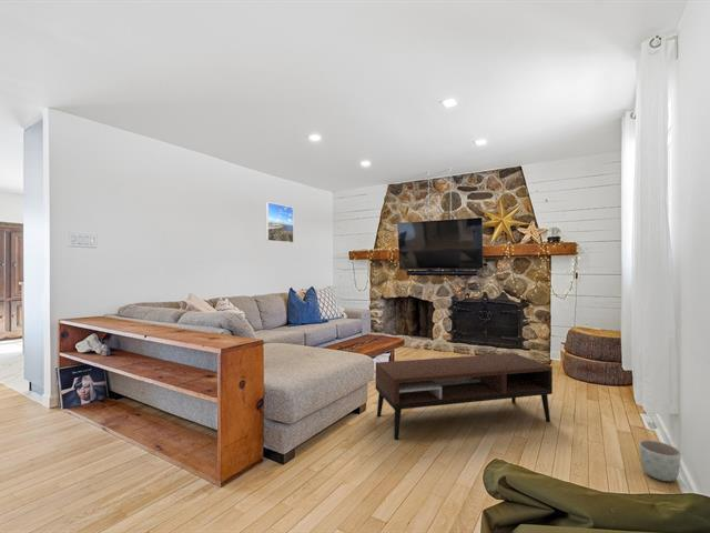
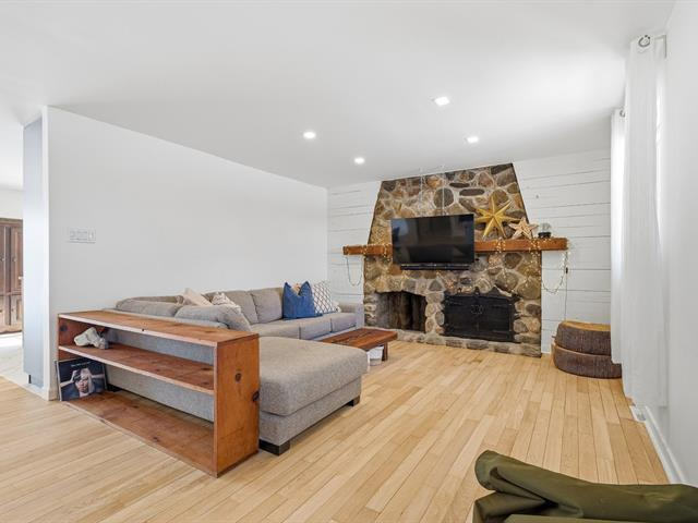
- planter (659, 462)
- coffee table (462, 391)
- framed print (280, 223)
